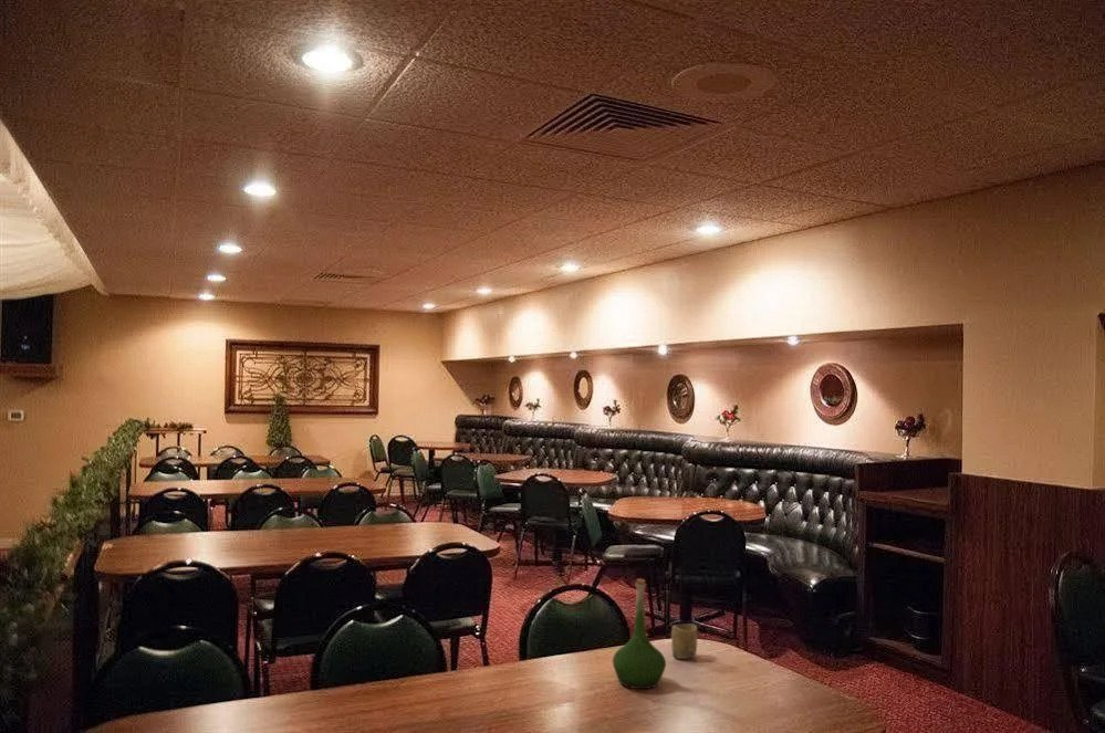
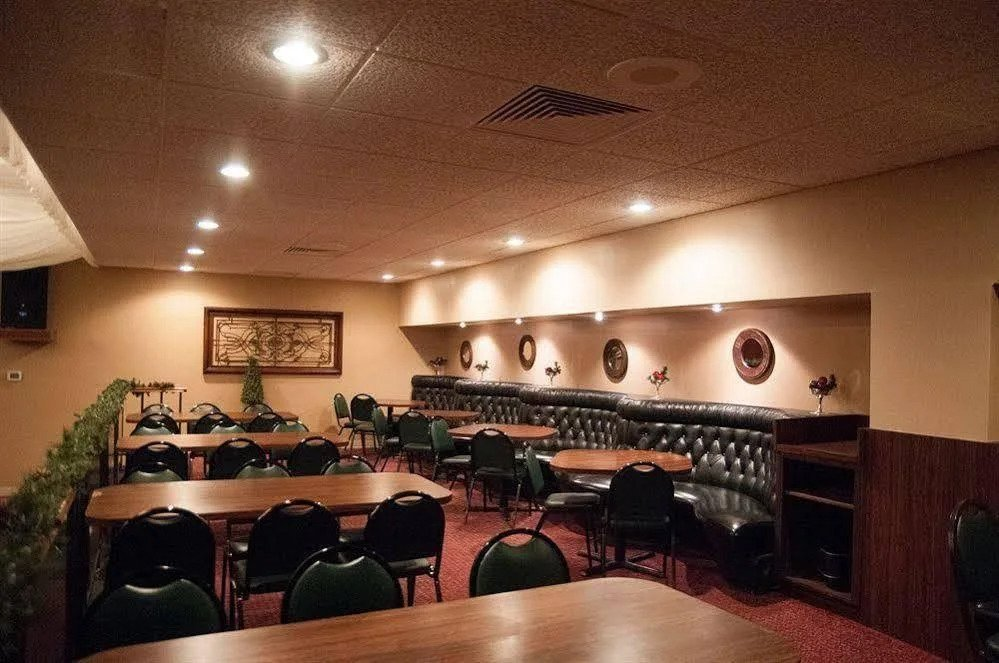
- vase (639, 630)
- cup (684, 641)
